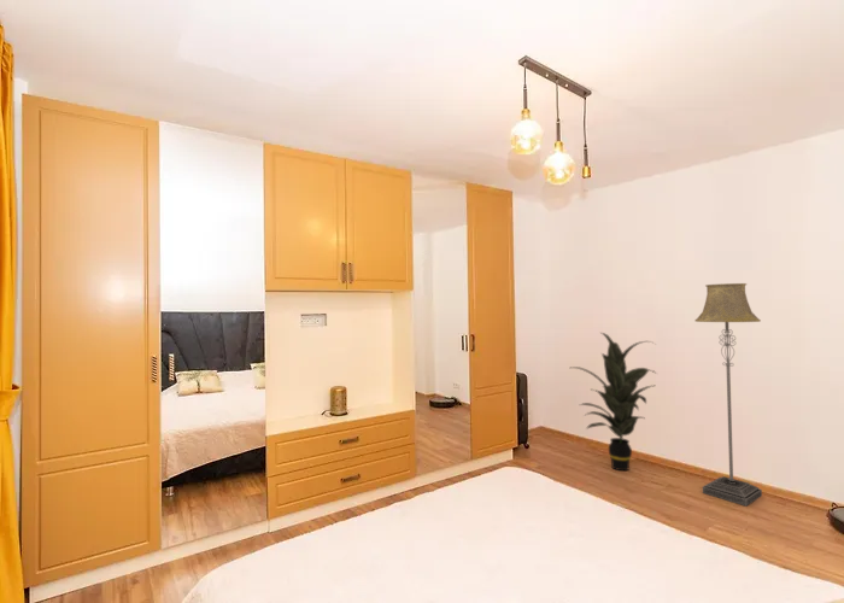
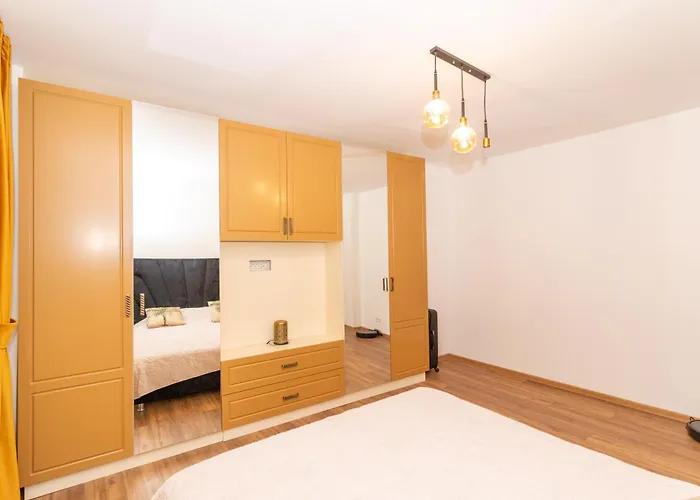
- floor lamp (728, 388)
- indoor plant (616, 399)
